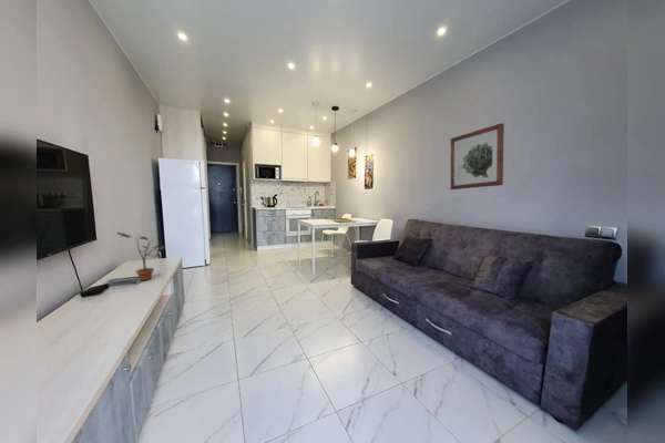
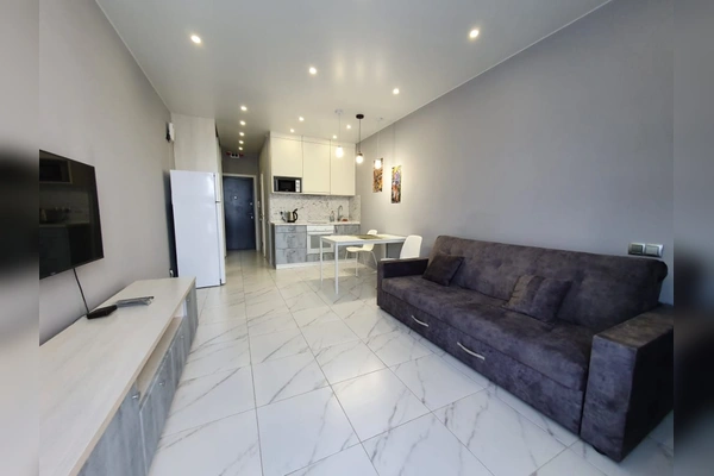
- wall art (474, 159)
- potted plant (141, 255)
